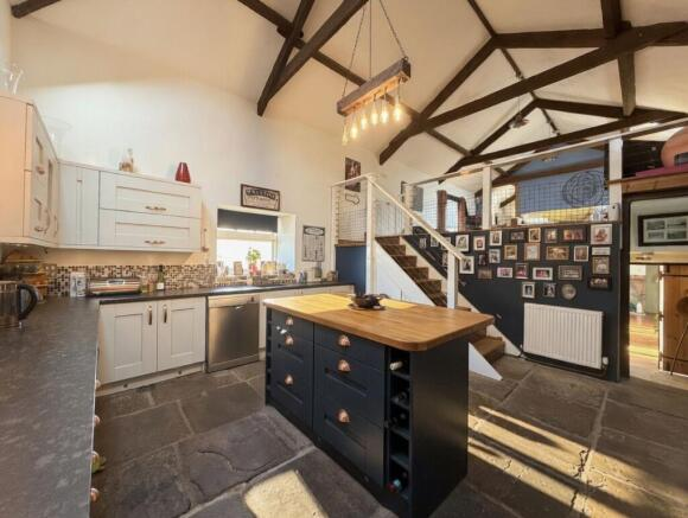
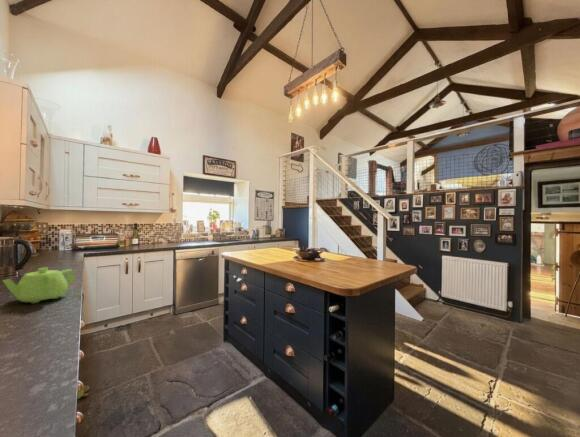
+ teapot (41, 283)
